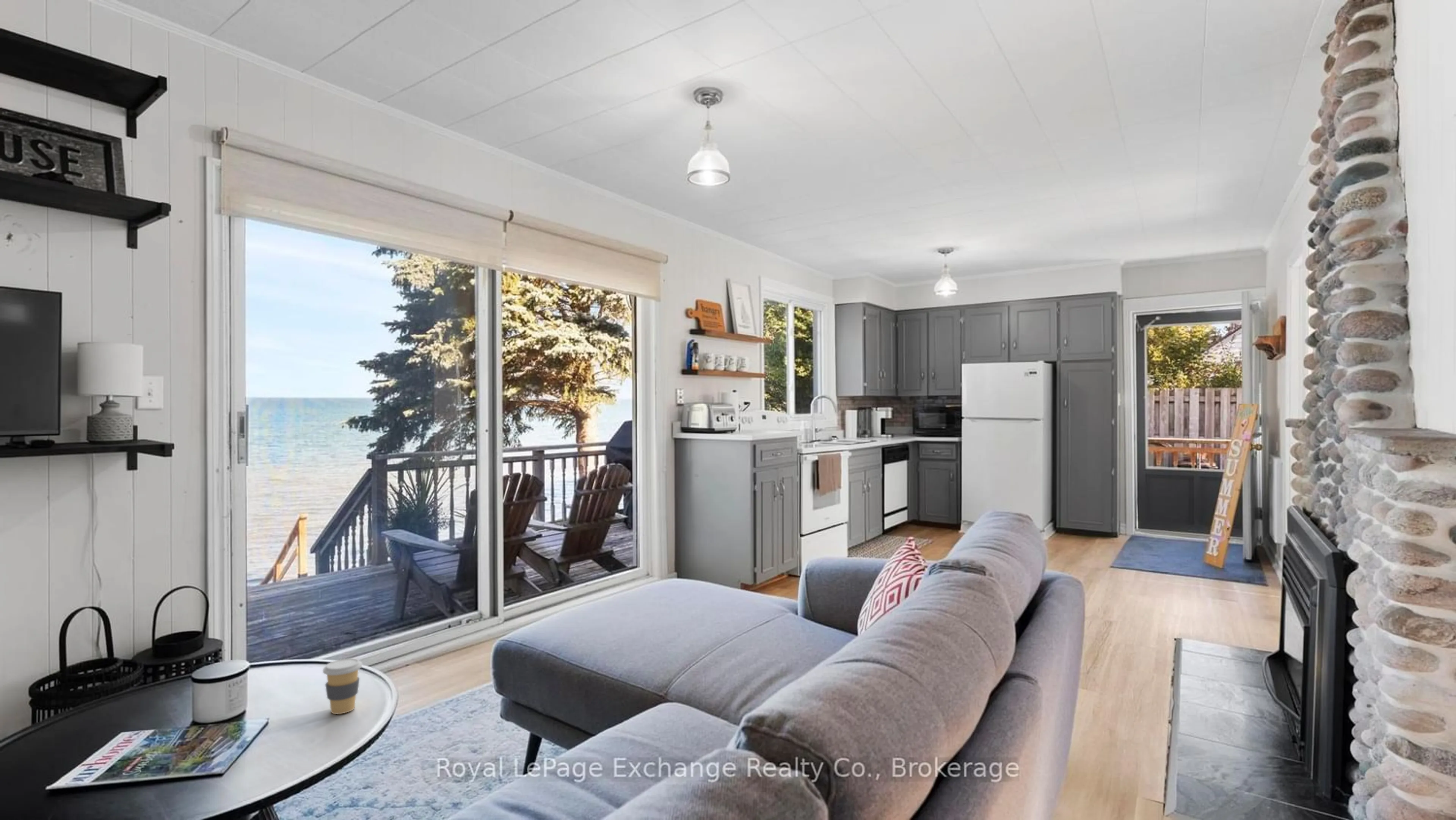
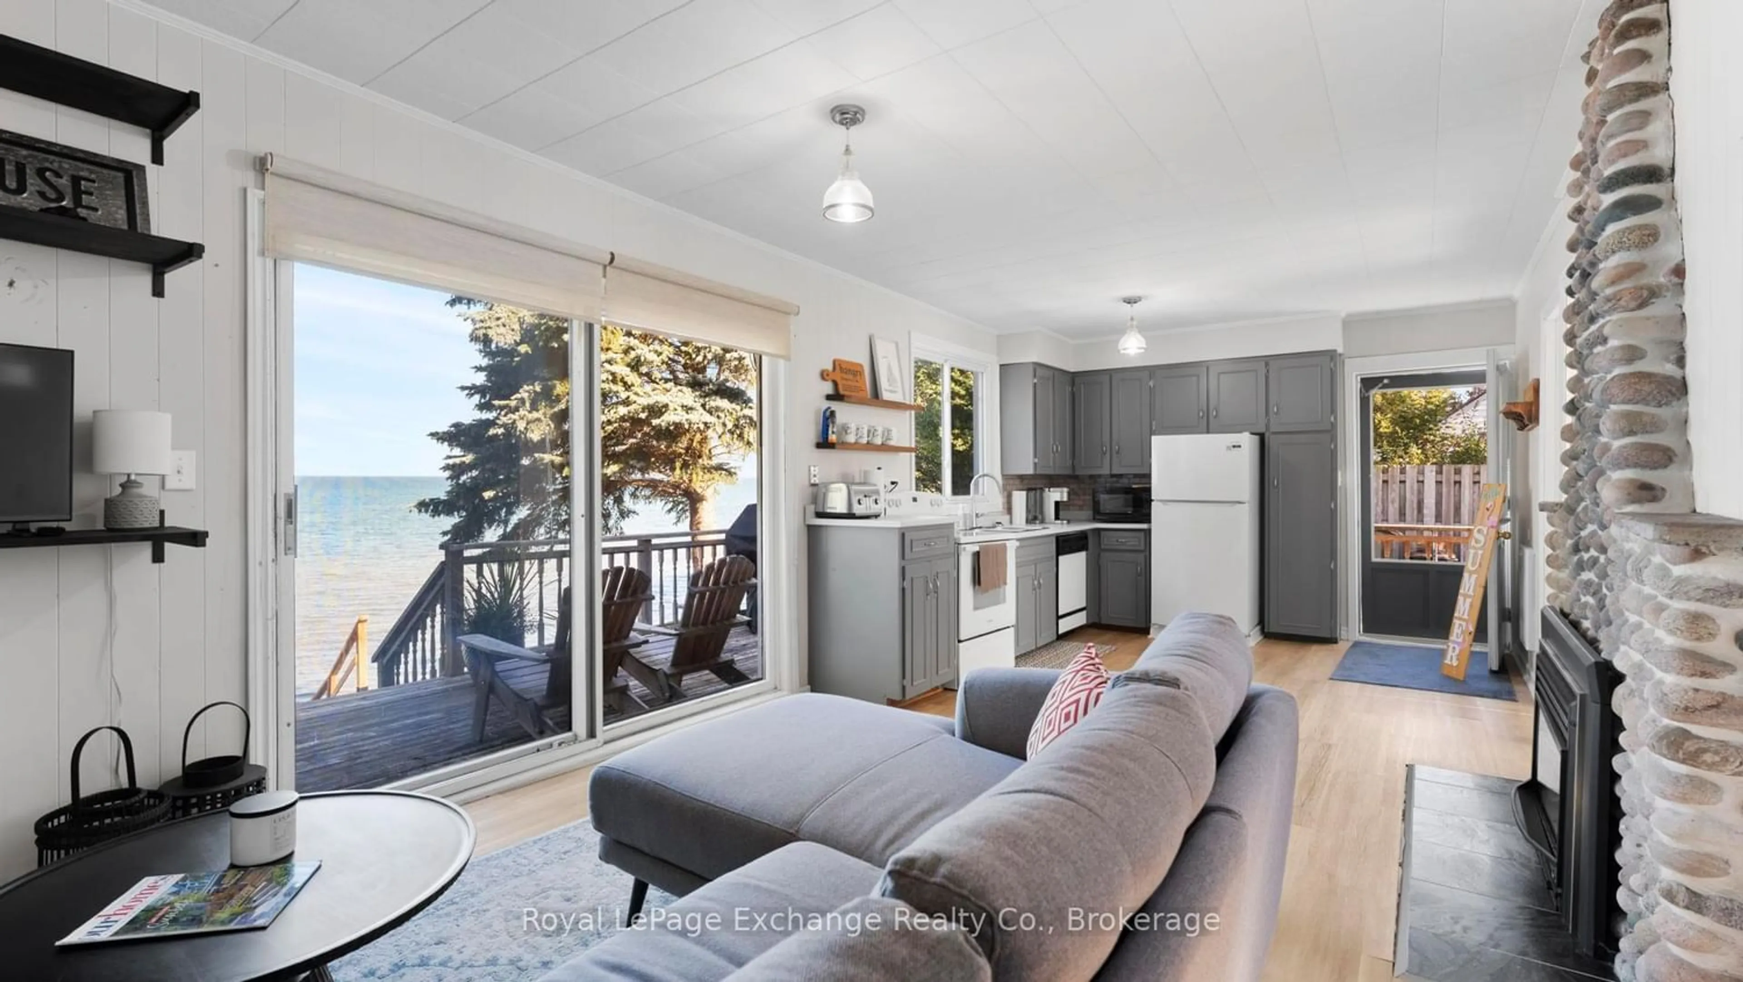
- coffee cup (343, 686)
